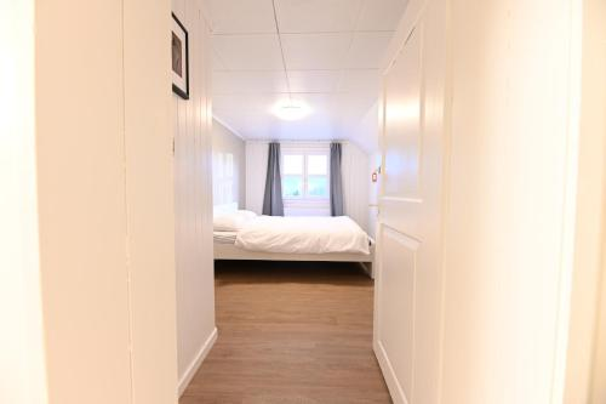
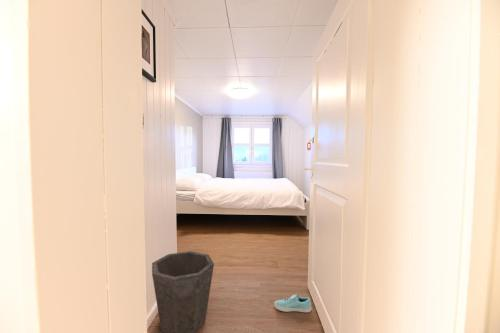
+ sneaker (292, 301)
+ waste bin (182, 292)
